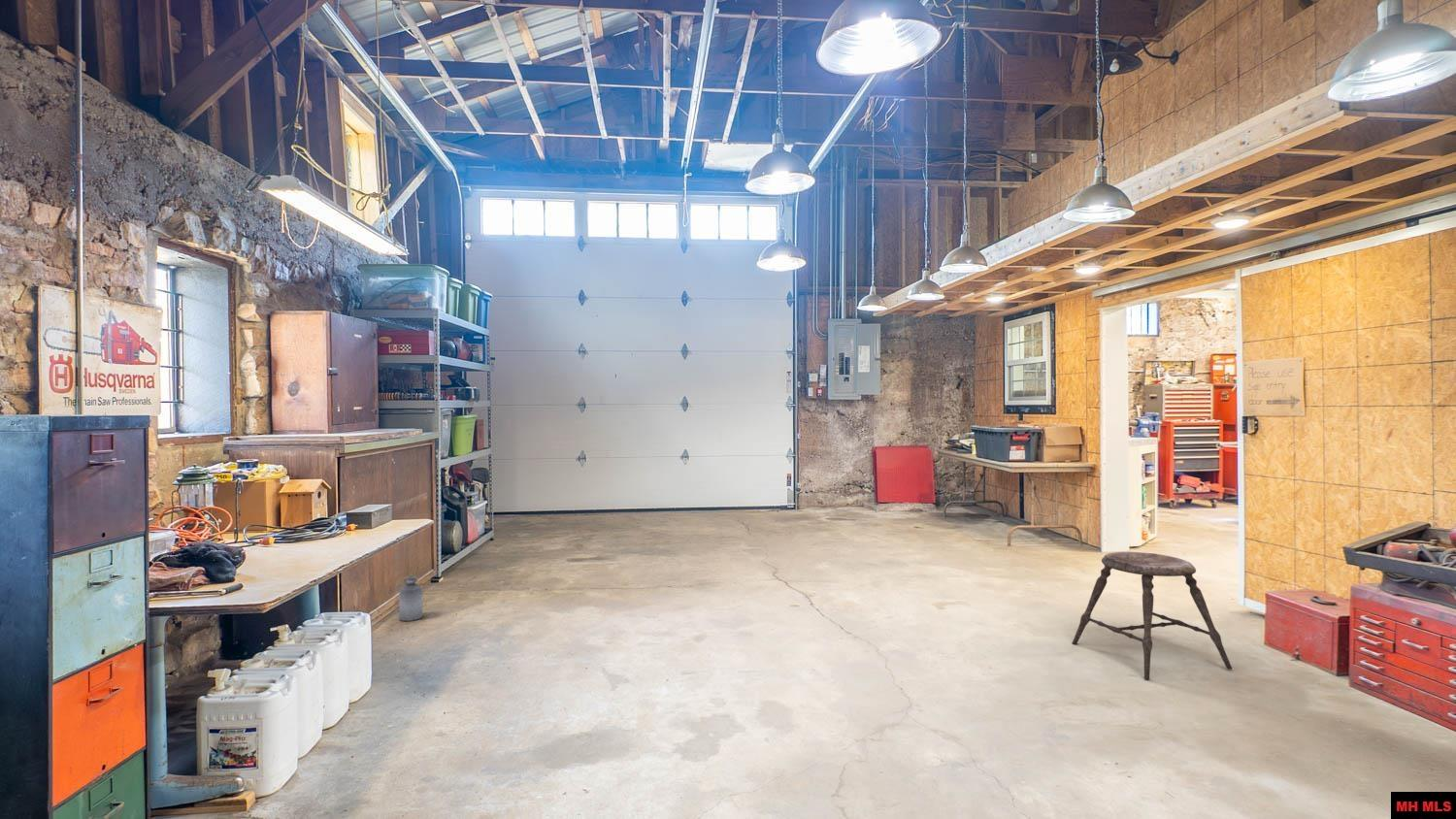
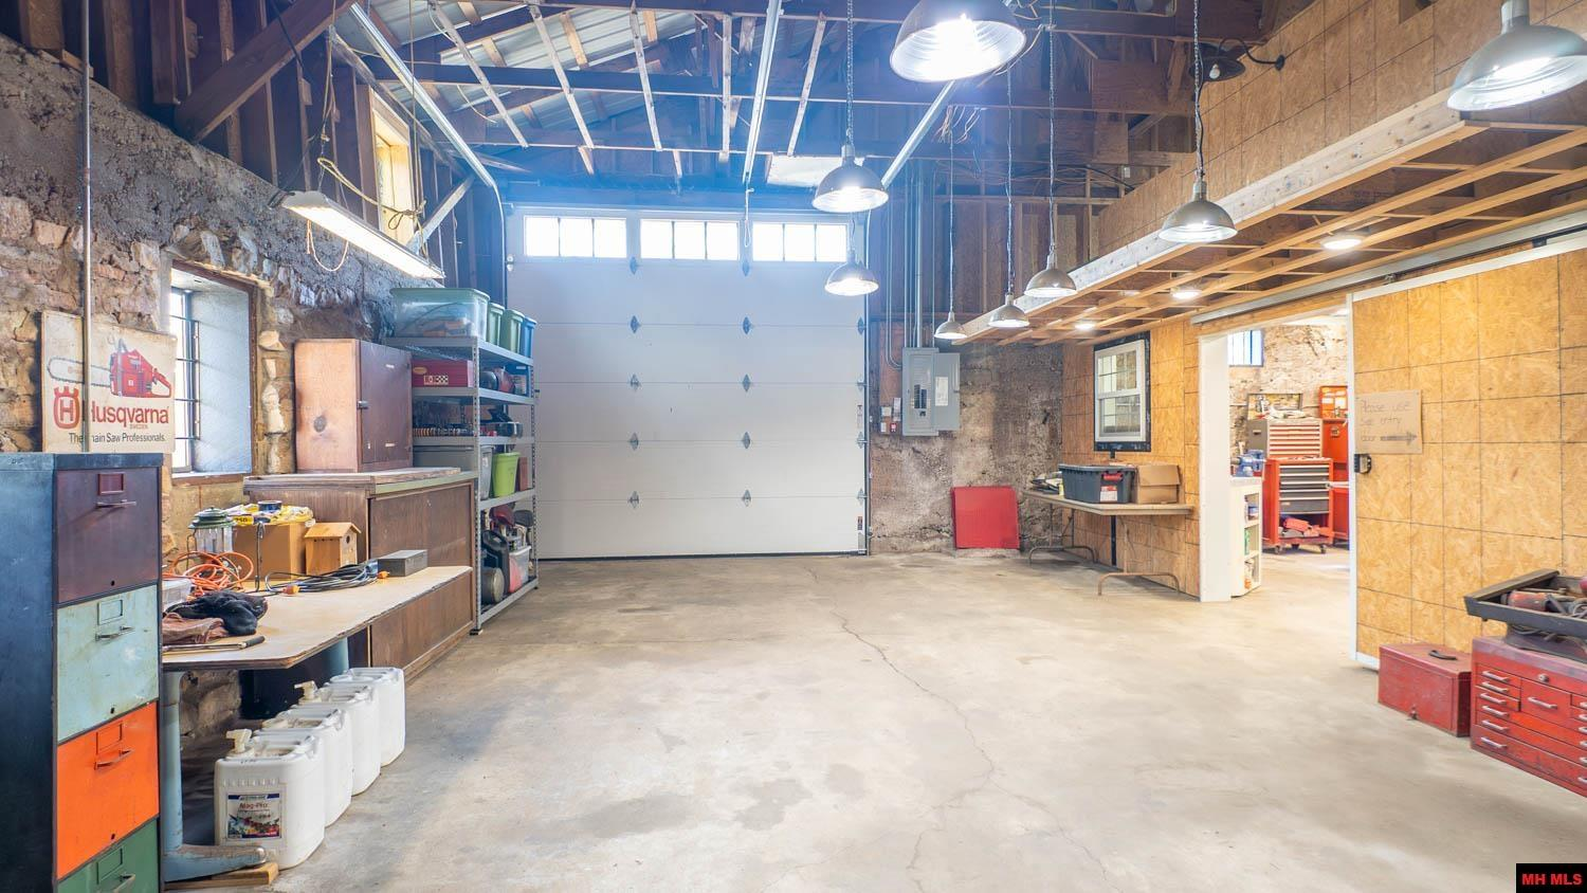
- bottle (411, 596)
- stool (1147, 606)
